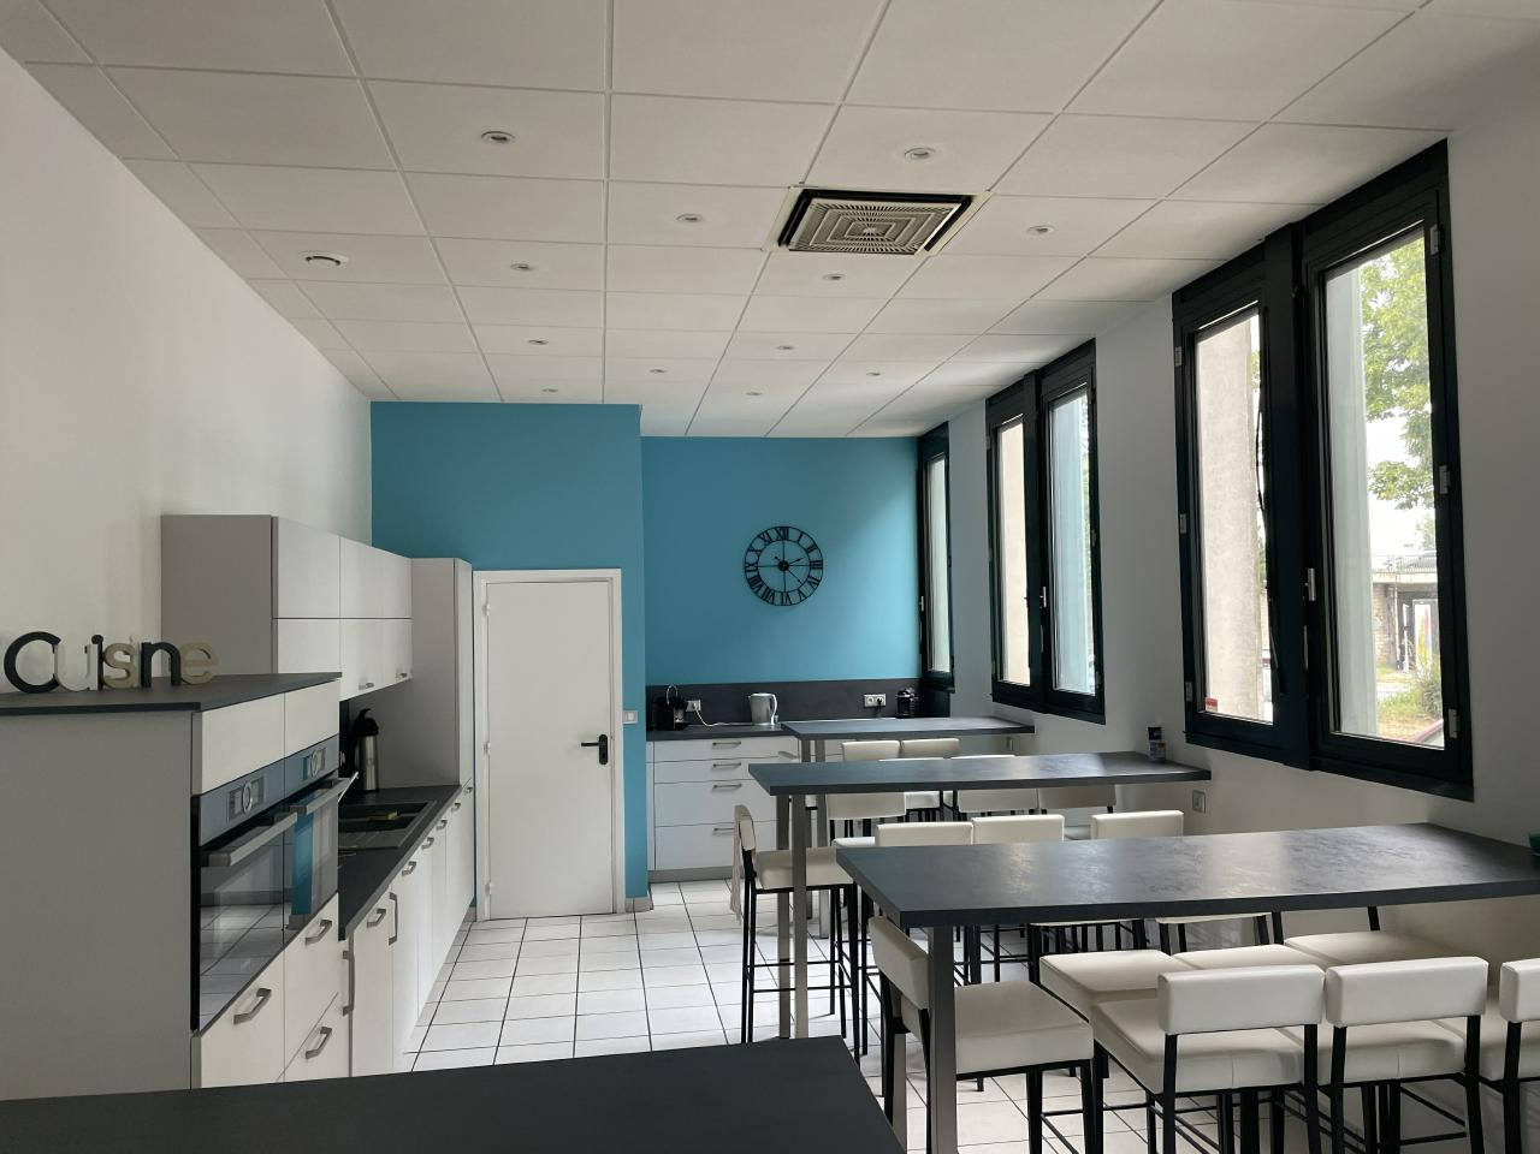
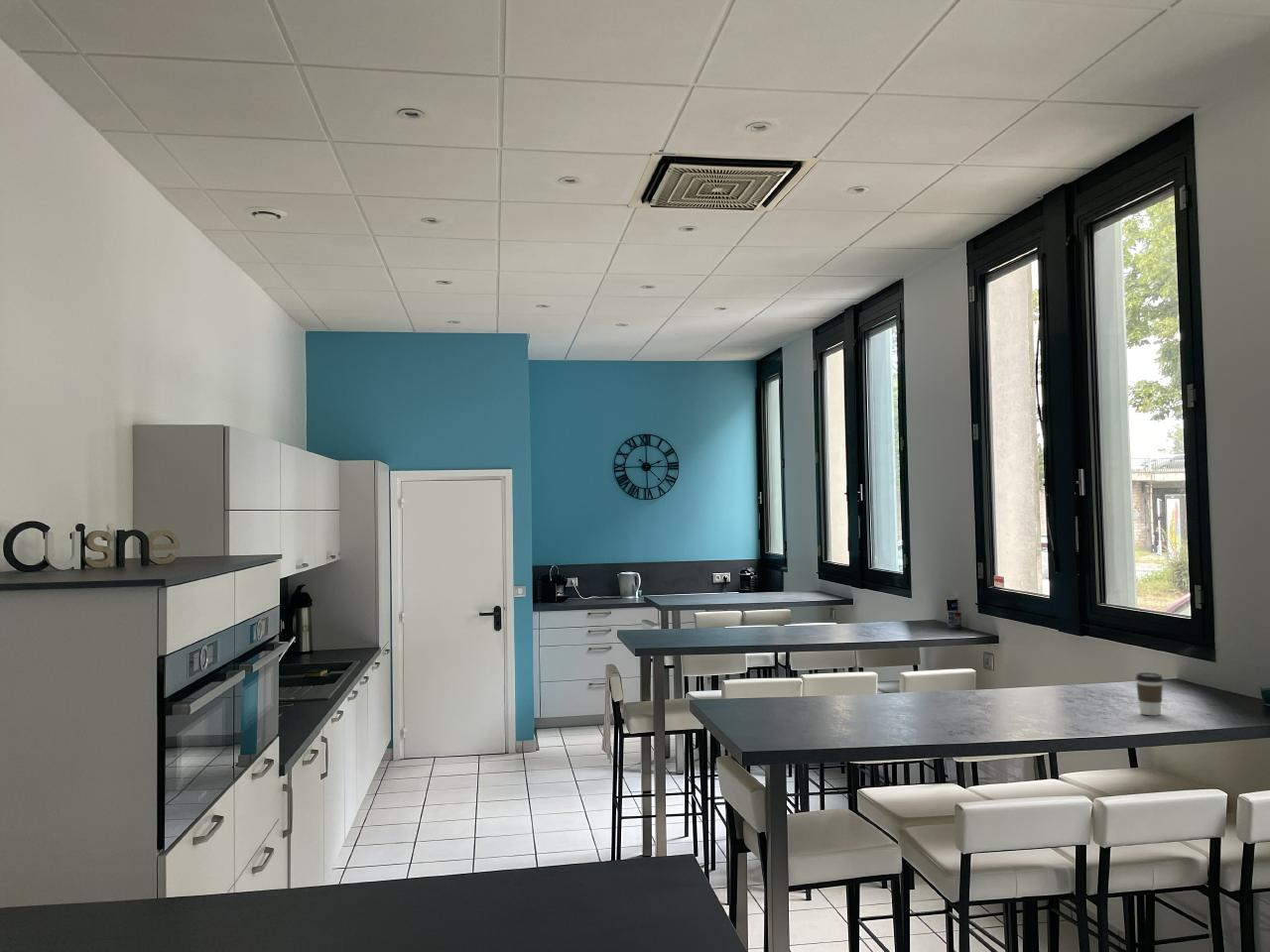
+ coffee cup (1149, 693)
